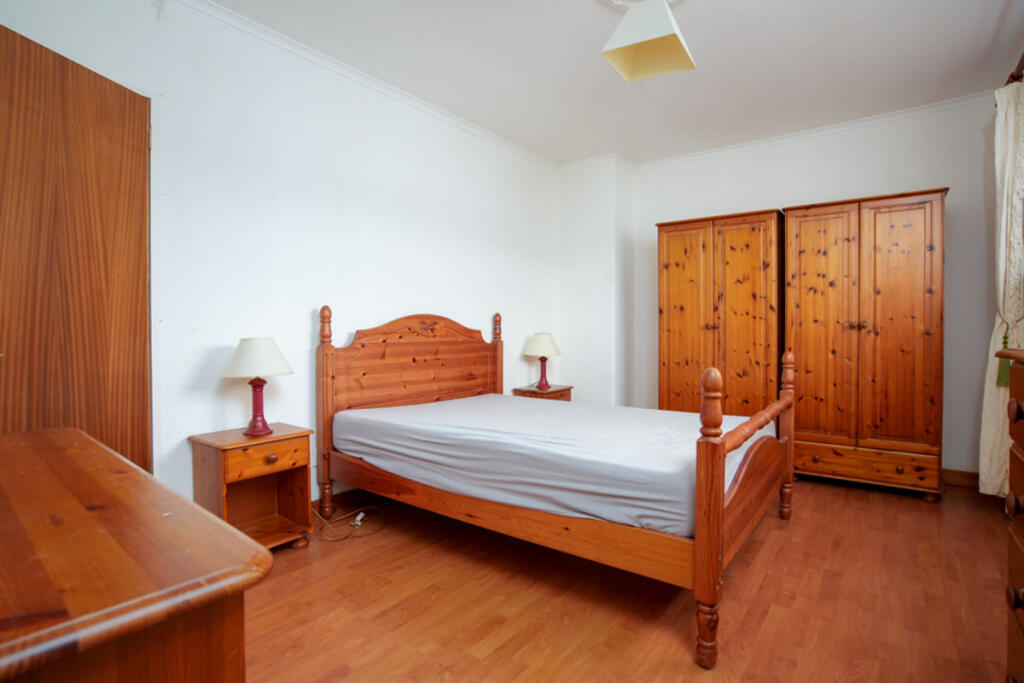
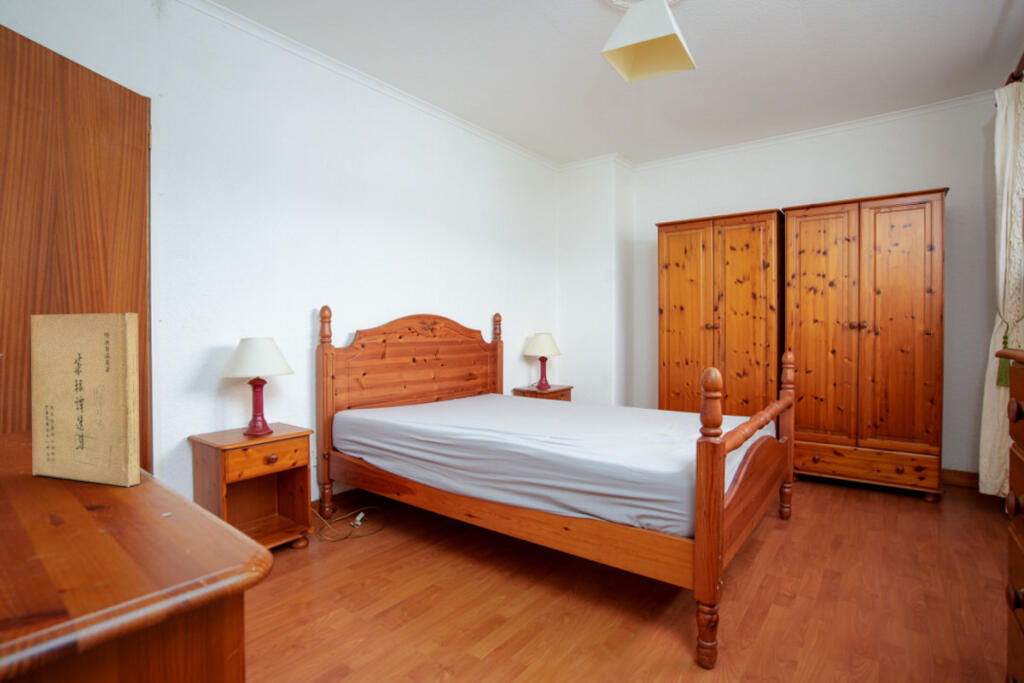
+ book (83, 396)
